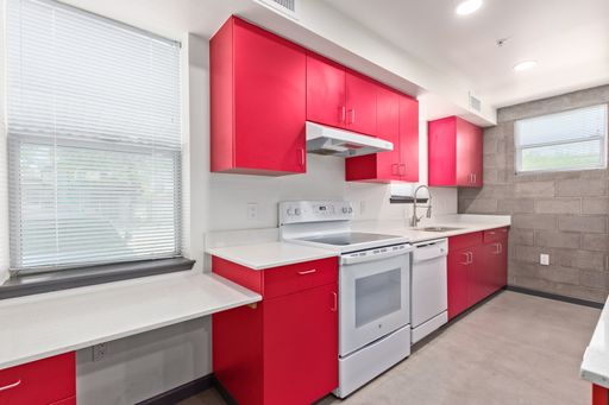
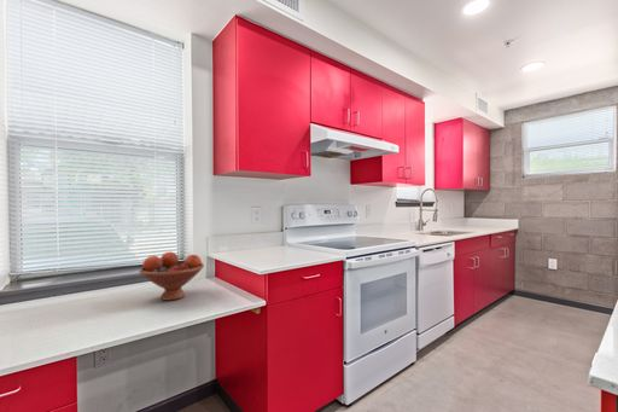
+ fruit bowl (173, 275)
